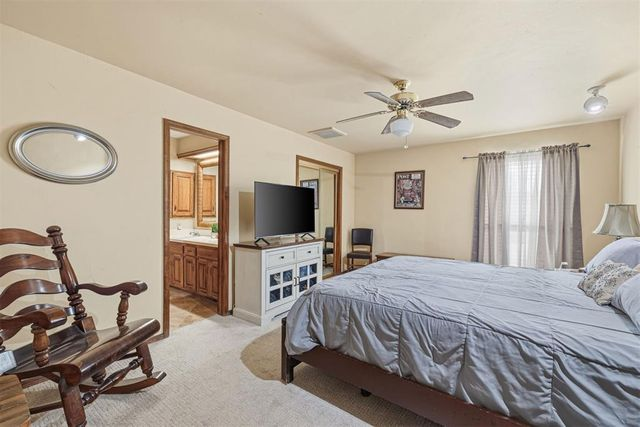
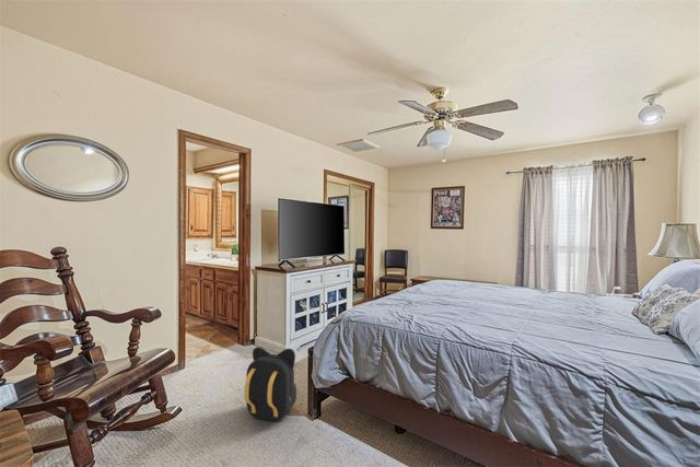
+ backpack (269, 383)
